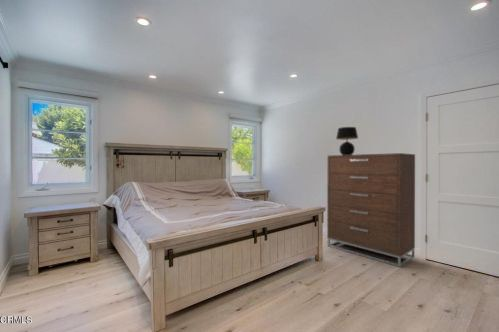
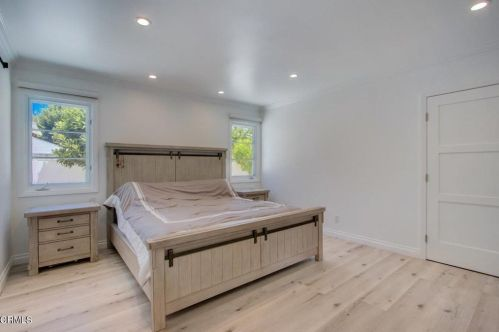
- dresser (367, 203)
- table lamp (346, 141)
